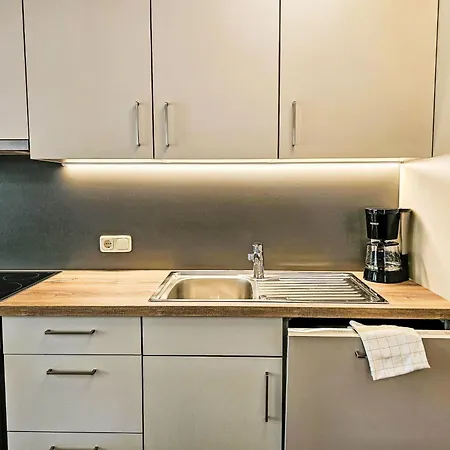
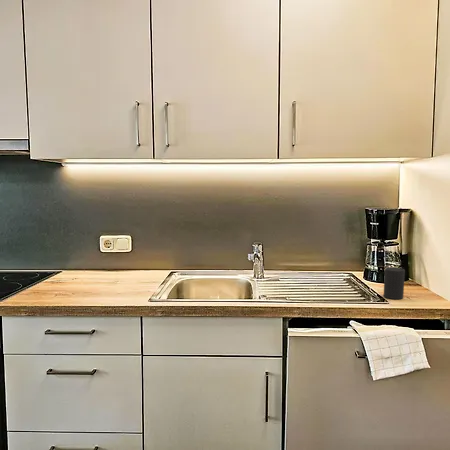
+ cup (394, 282)
